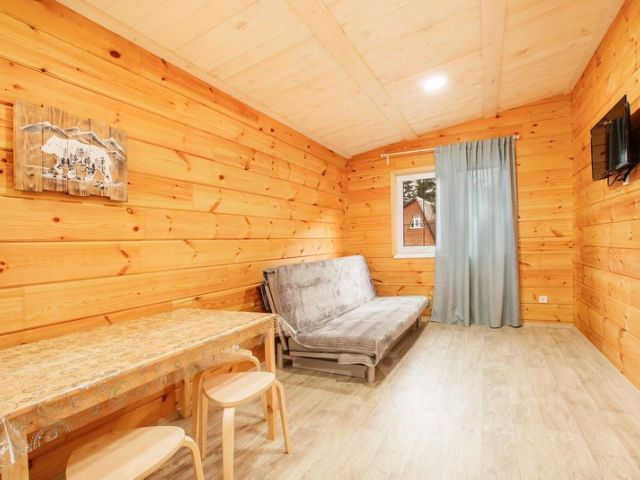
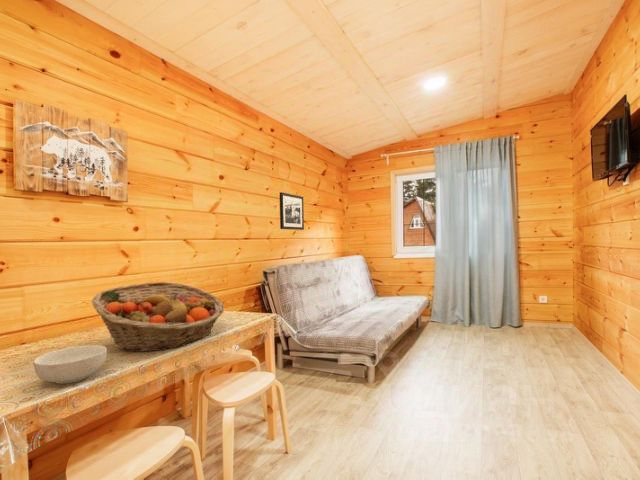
+ cereal bowl (72, 365)
+ picture frame (292, 212)
+ fruit basket (163, 312)
